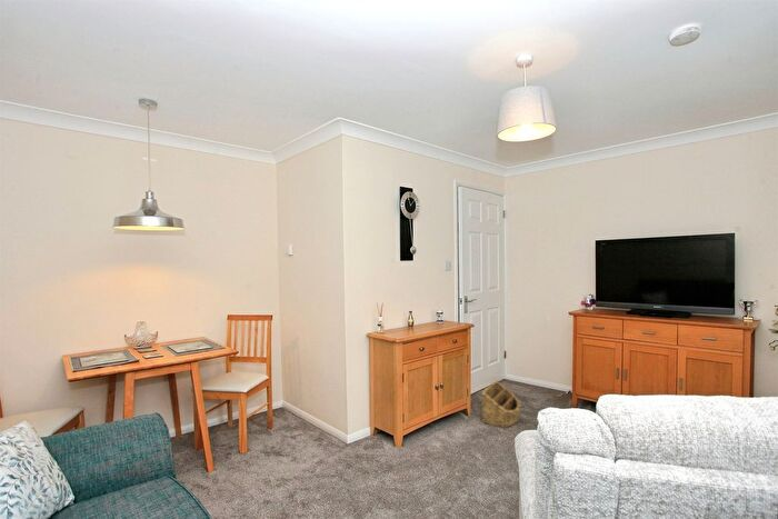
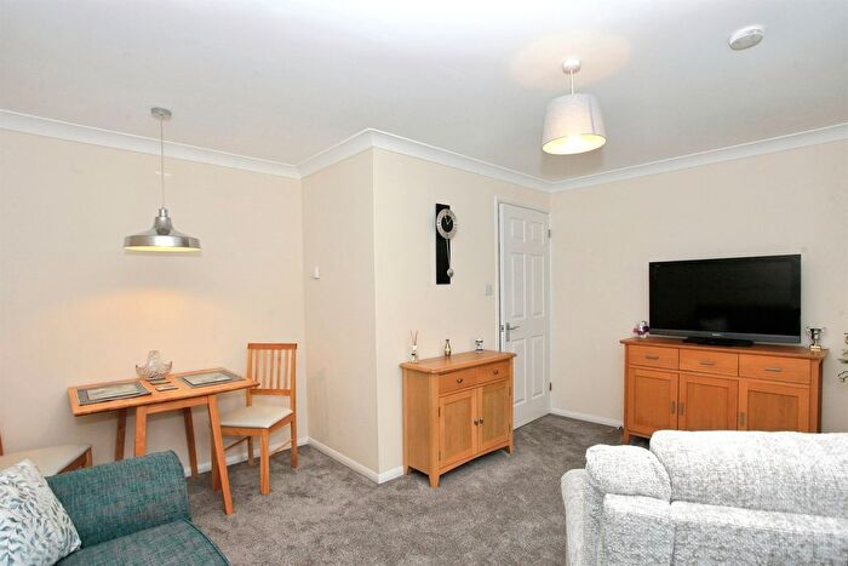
- basket (502, 403)
